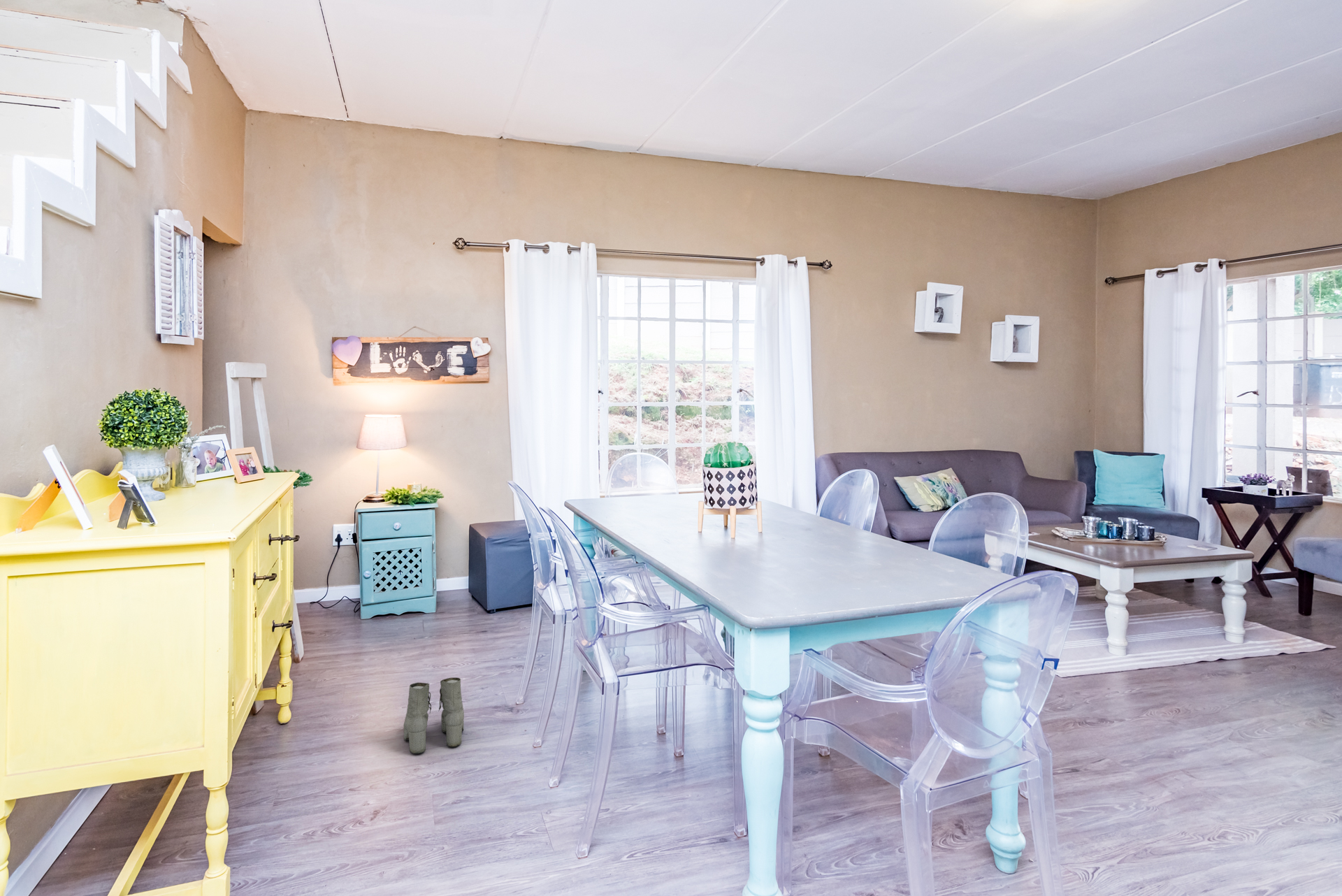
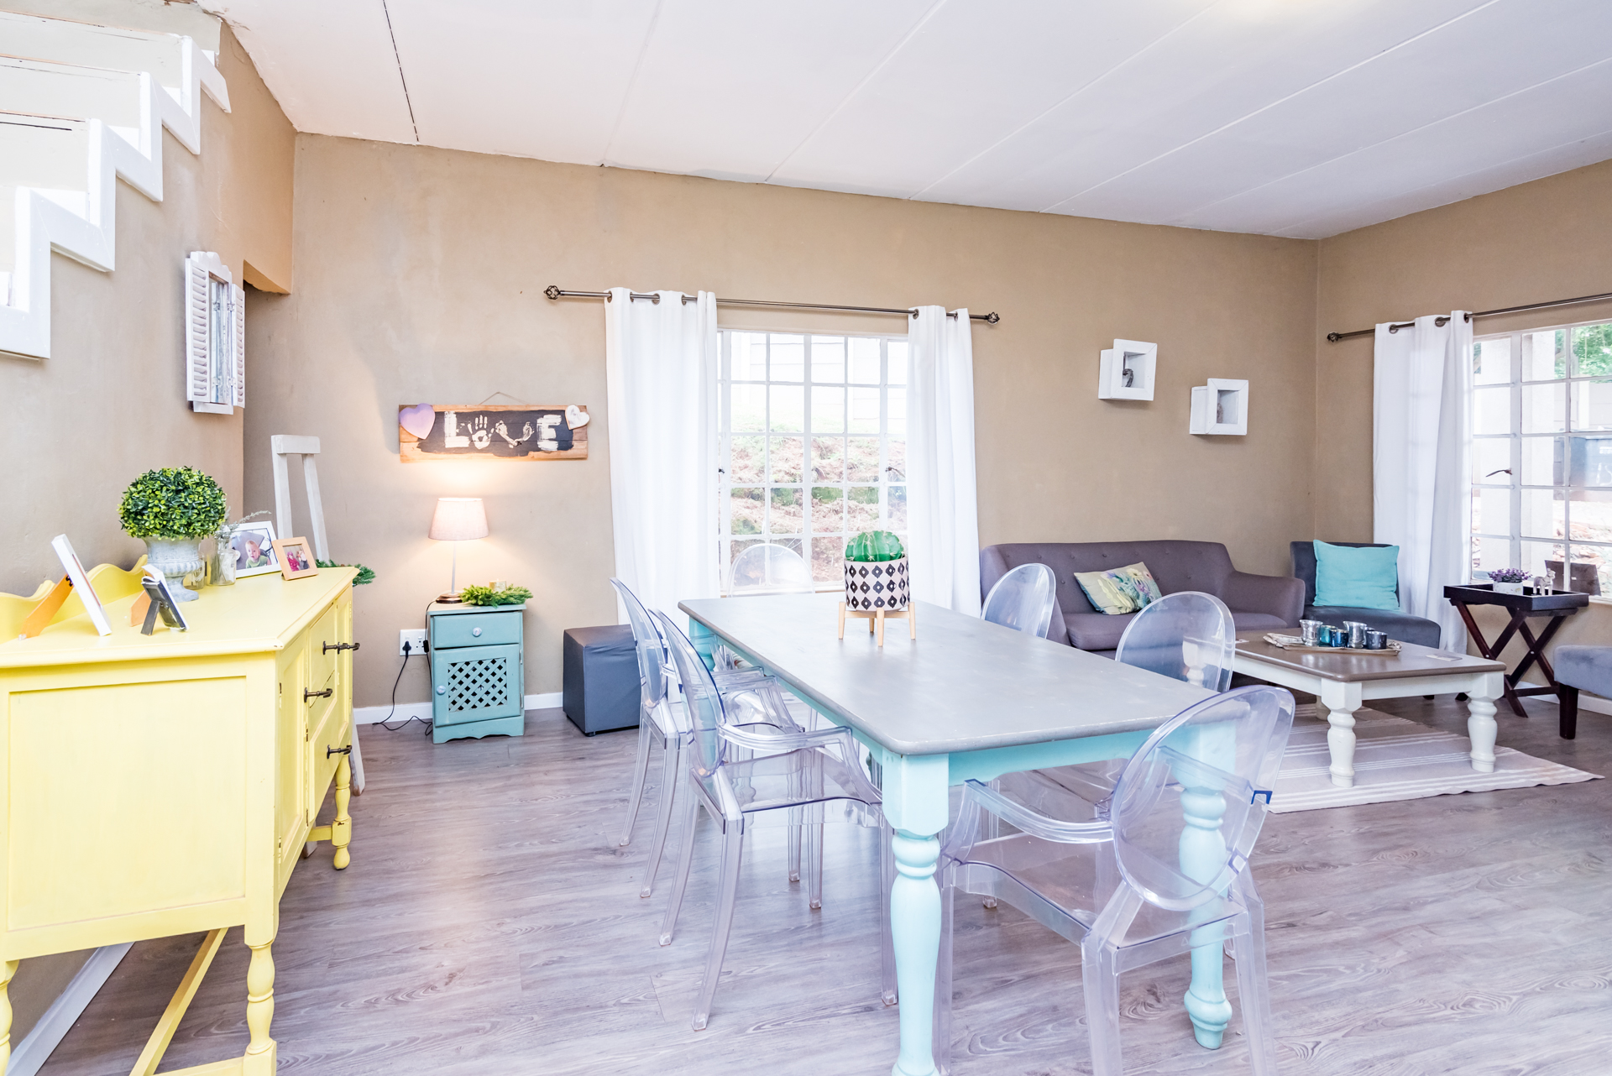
- boots (431, 707)
